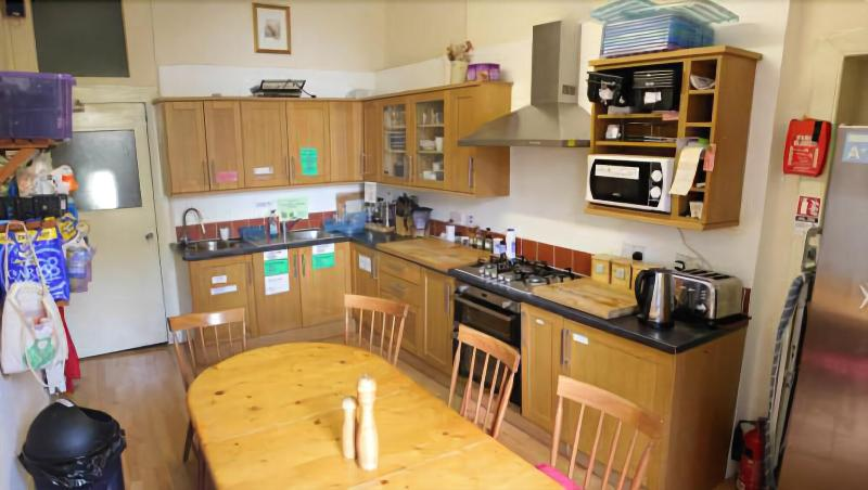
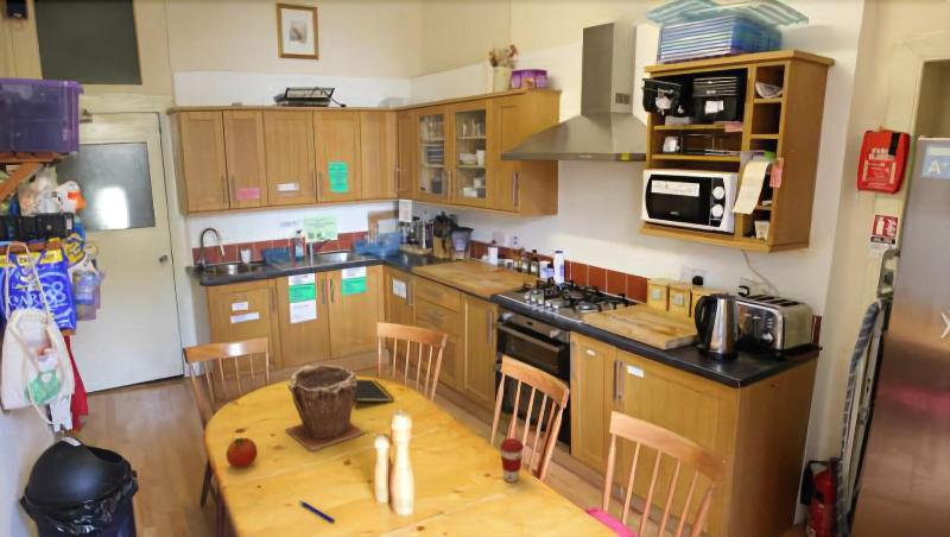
+ notepad (366, 390)
+ coffee cup (511, 460)
+ pen (316, 511)
+ plant pot (323, 403)
+ fruit (241, 450)
